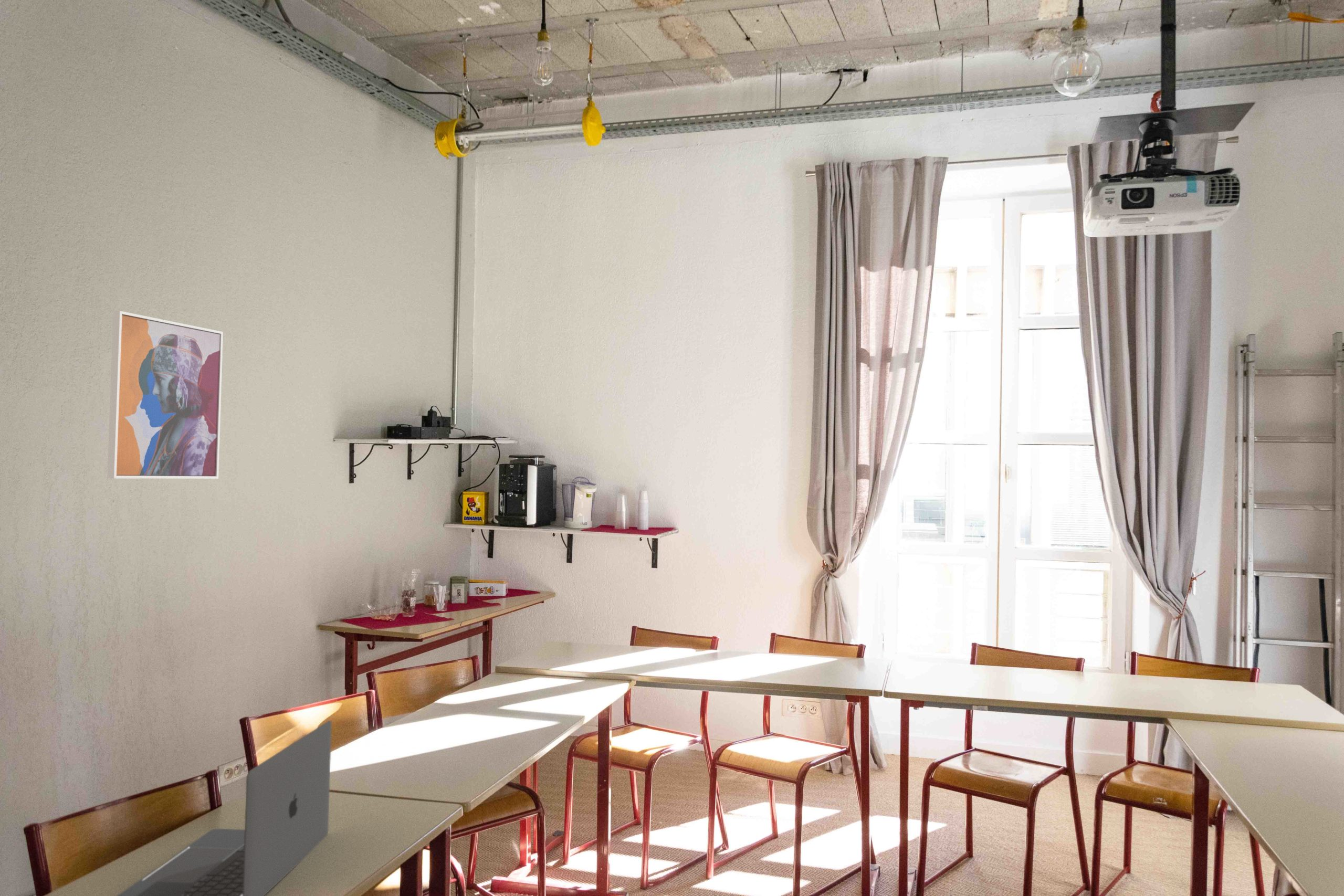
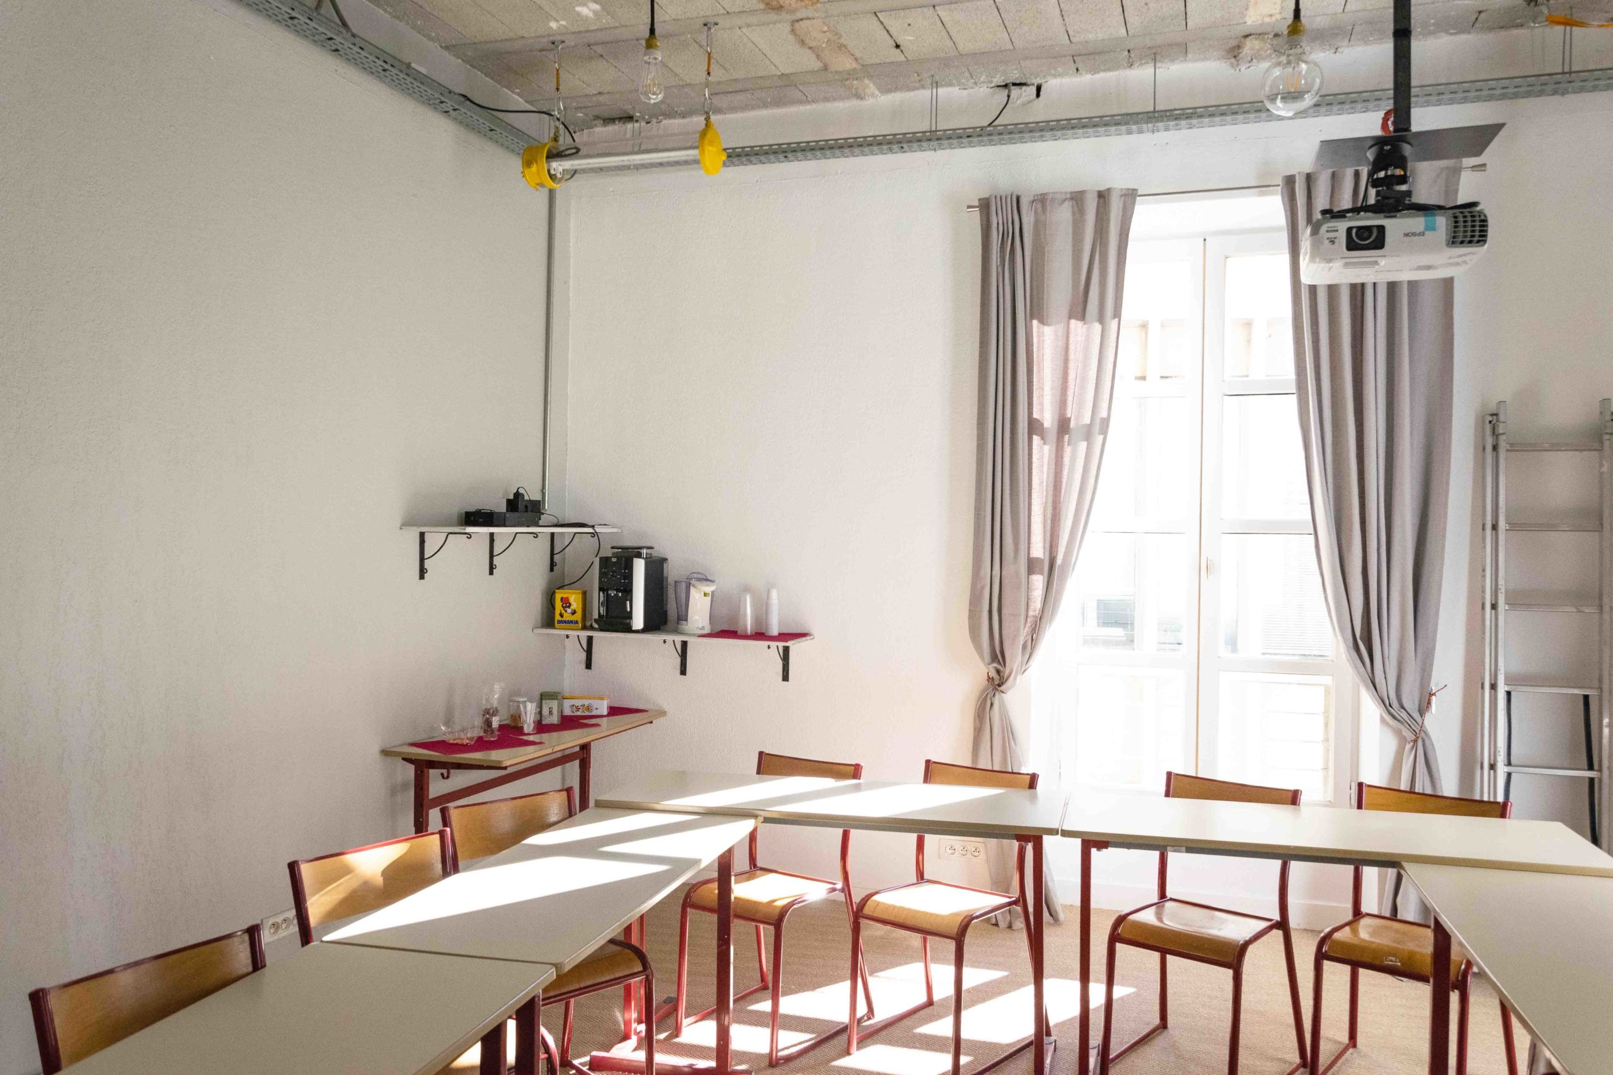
- laptop (245, 809)
- wall art (169, 400)
